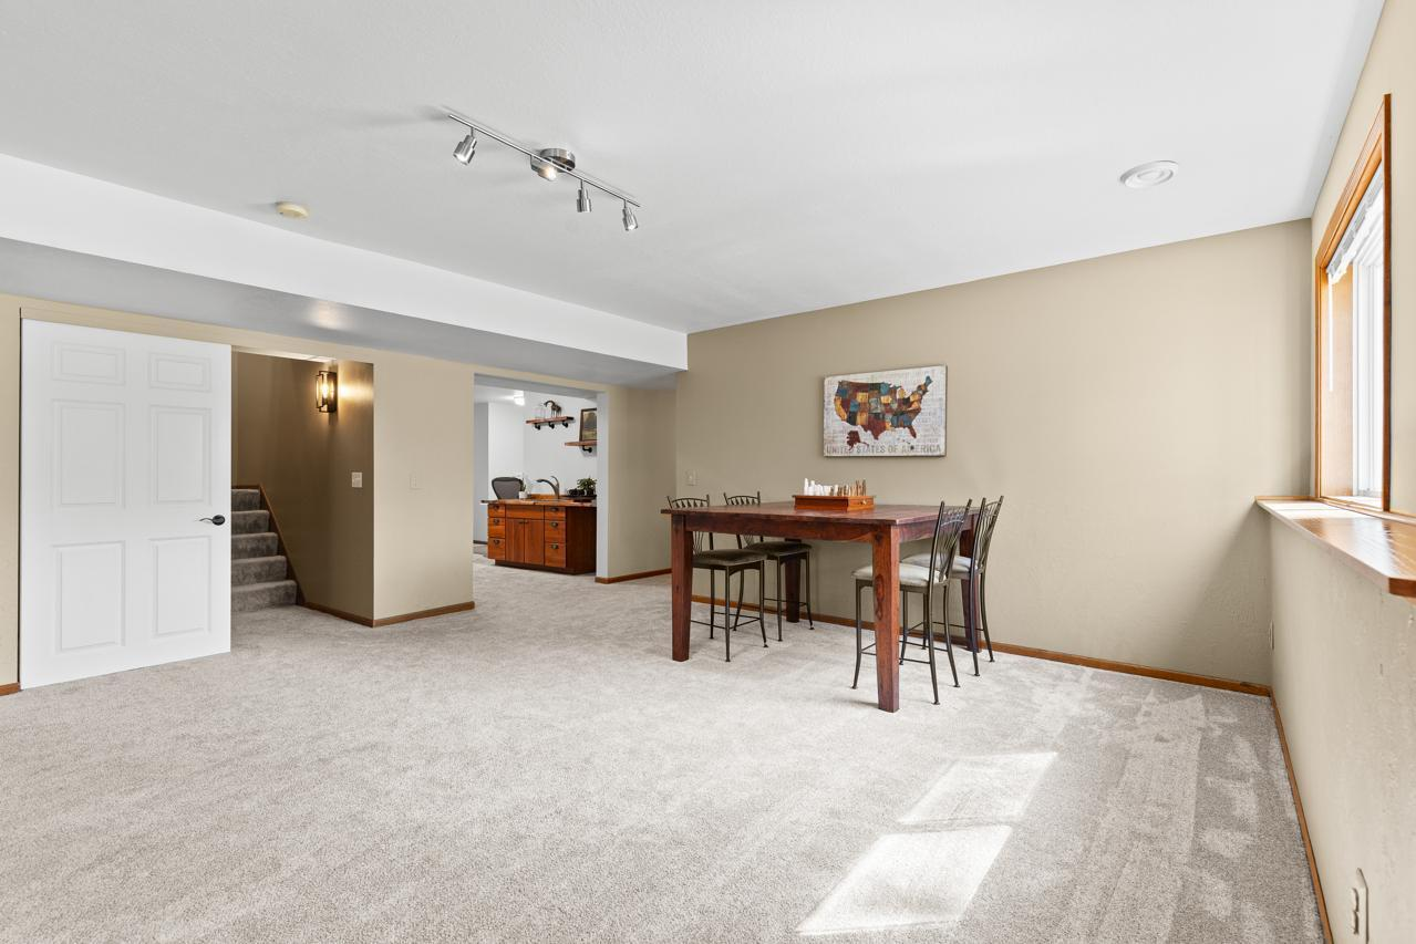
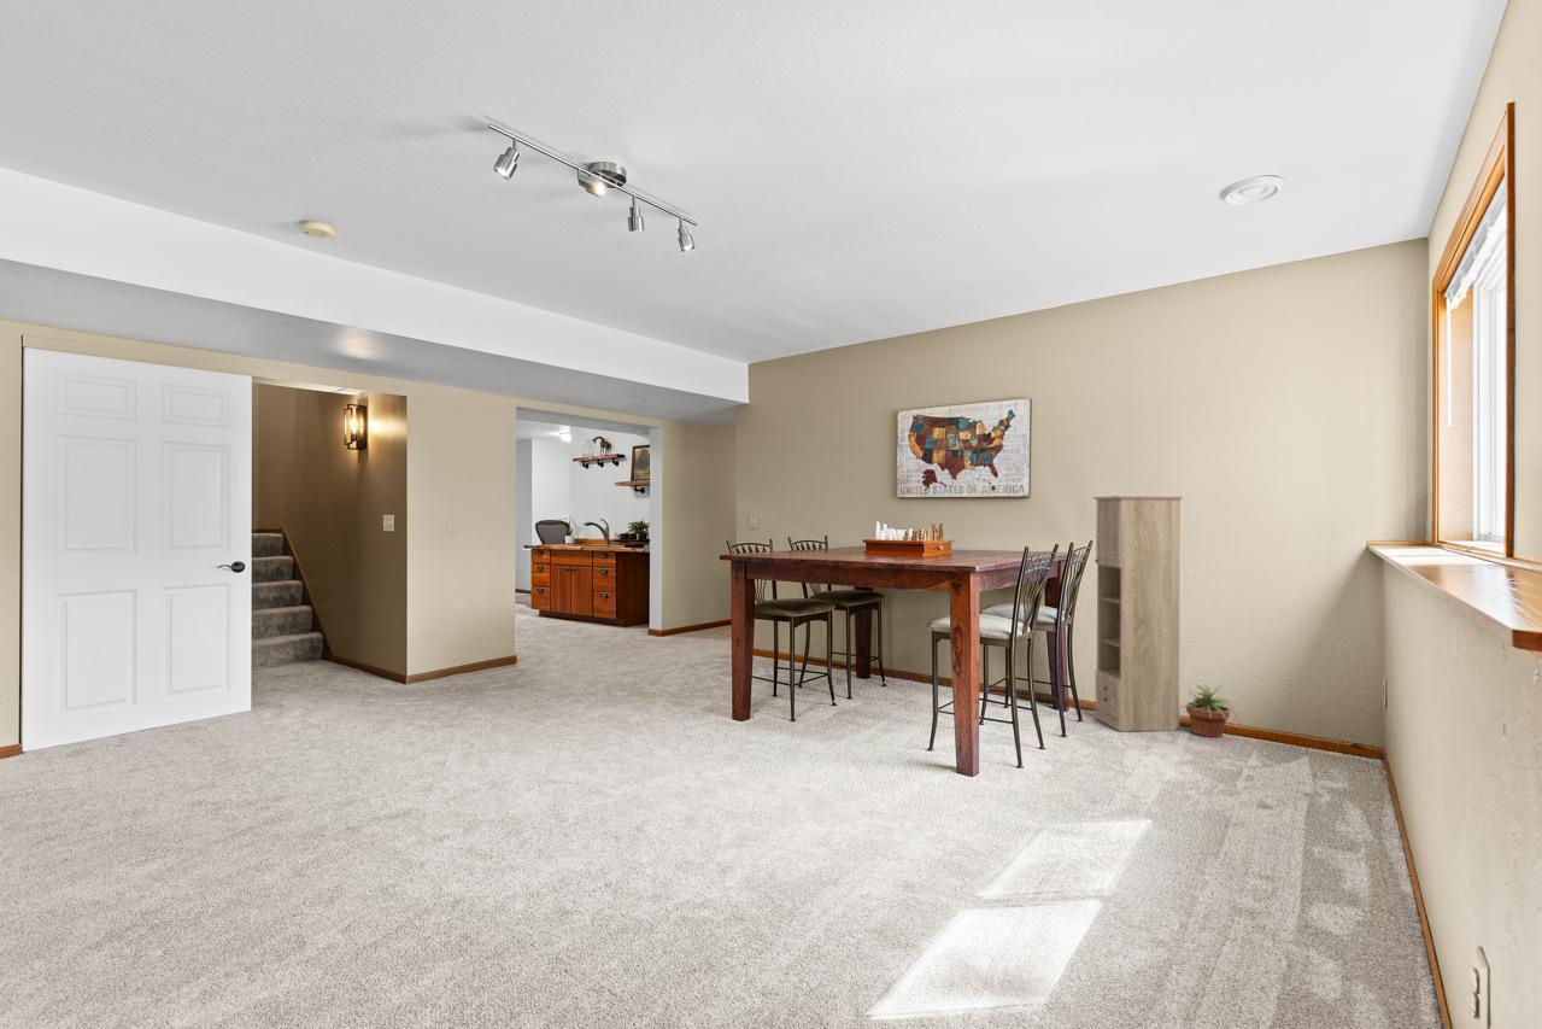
+ storage cabinet (1136, 610)
+ potted plant (1208, 708)
